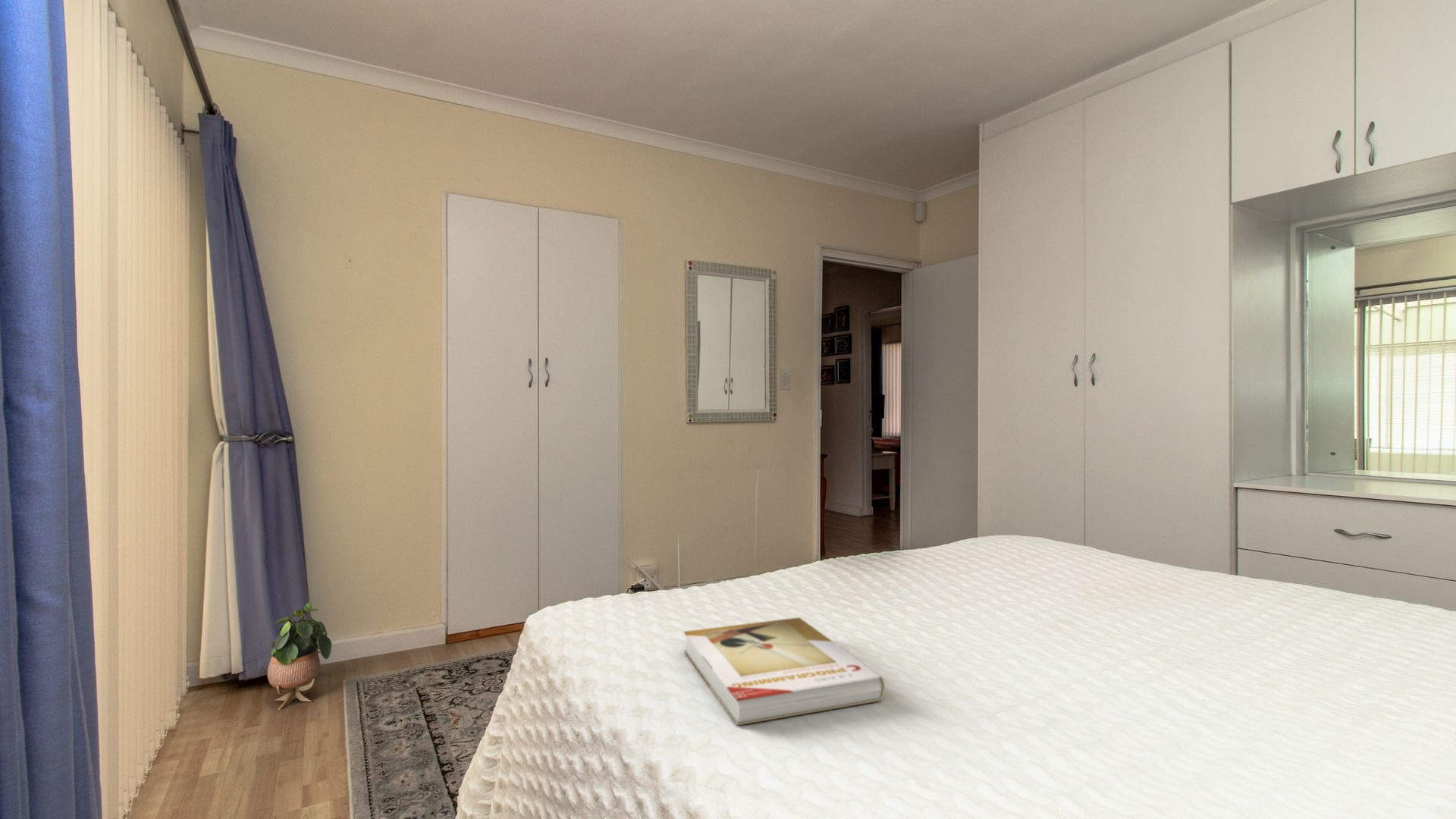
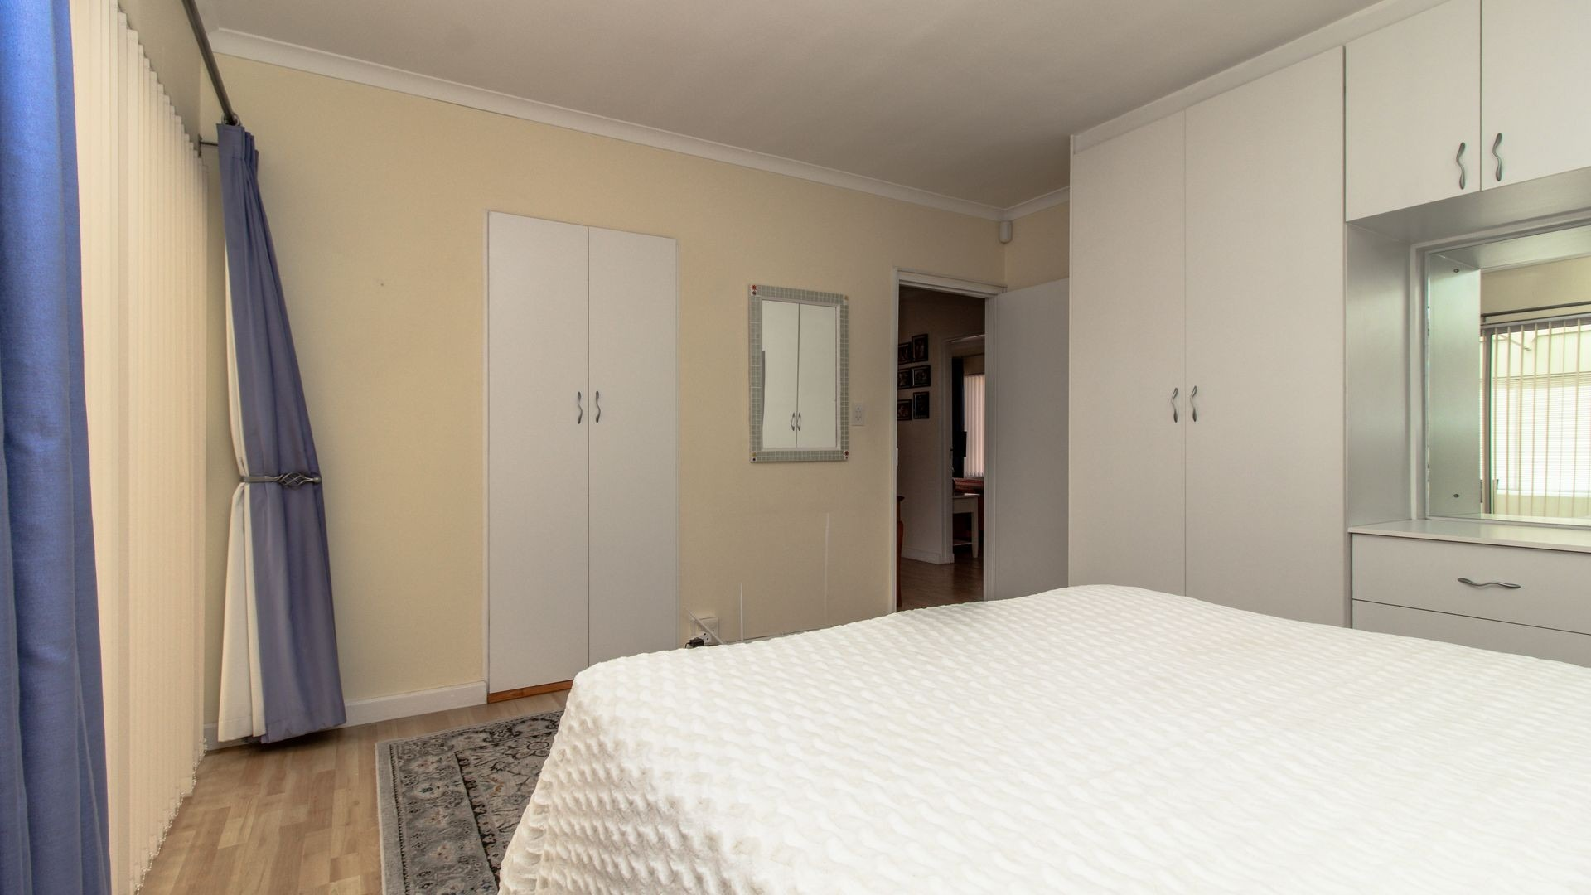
- potted plant (300, 652)
- book (775, 662)
